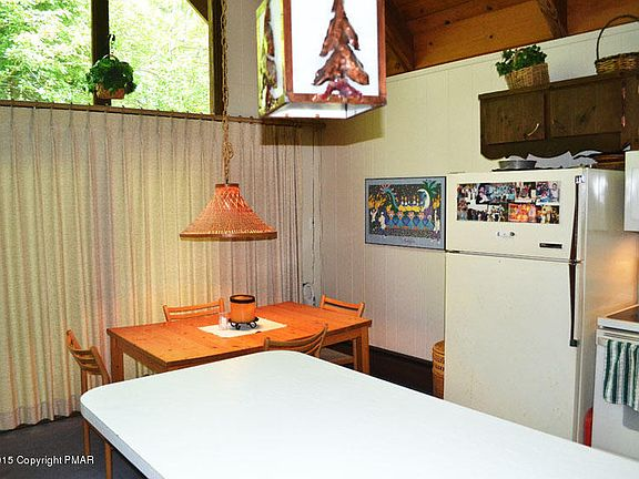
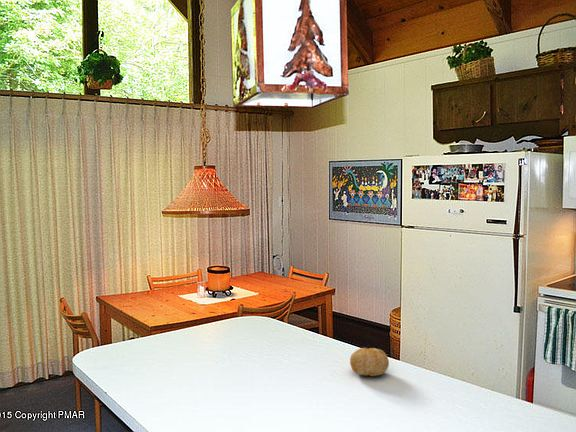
+ fruit (369, 360)
